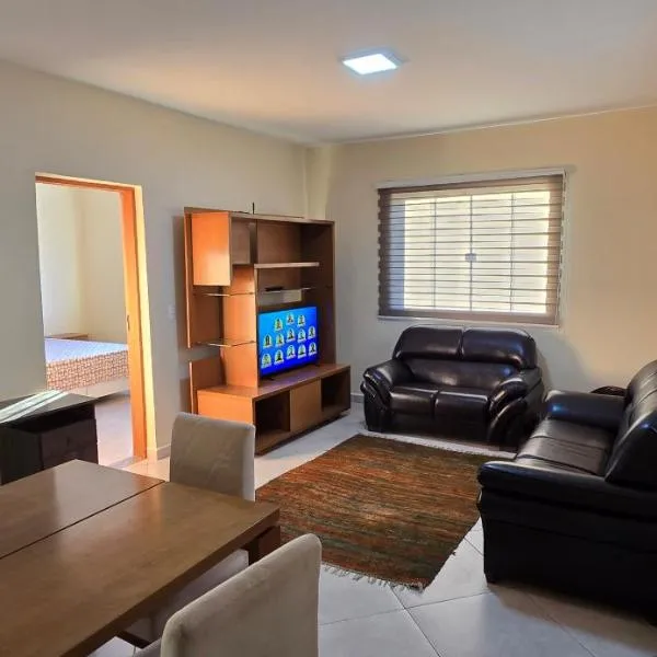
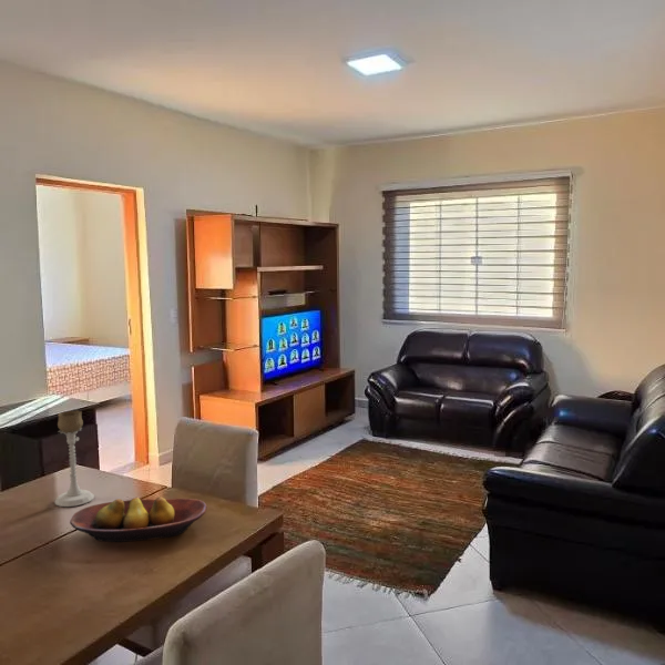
+ fruit bowl (140, 514)
+ candle holder (72, 457)
